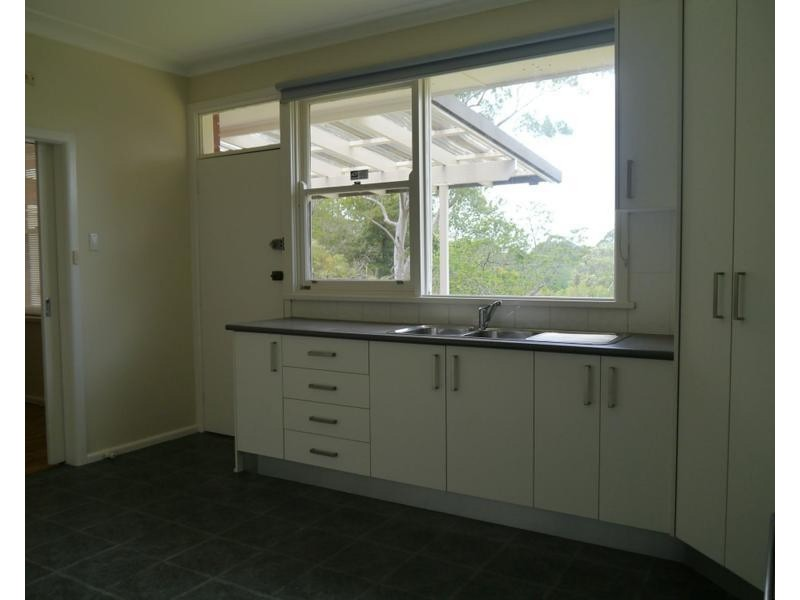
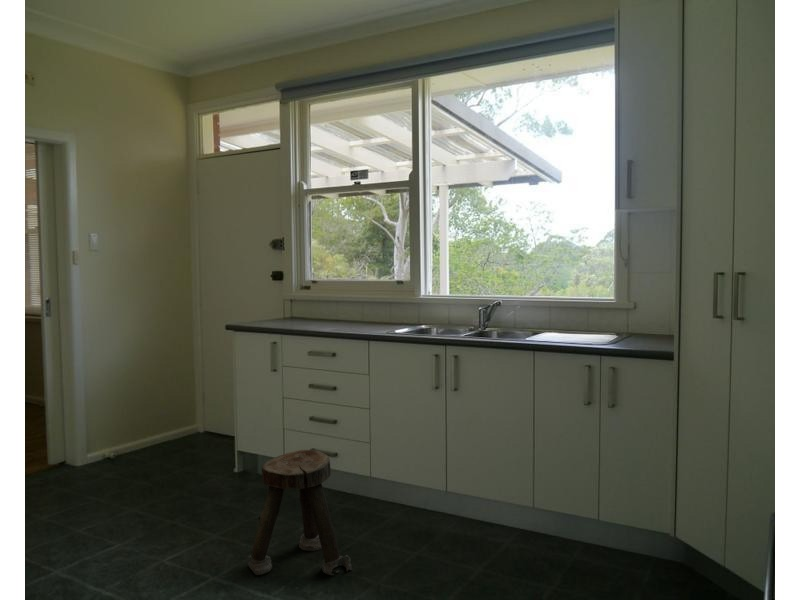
+ stool (302, 510)
